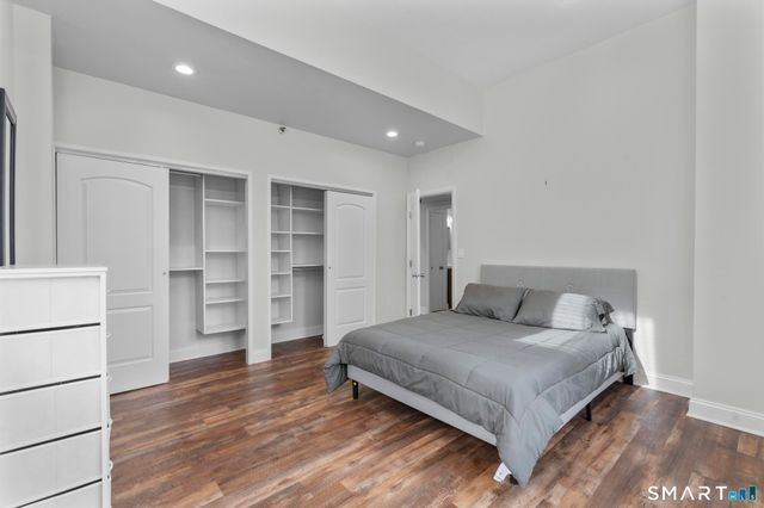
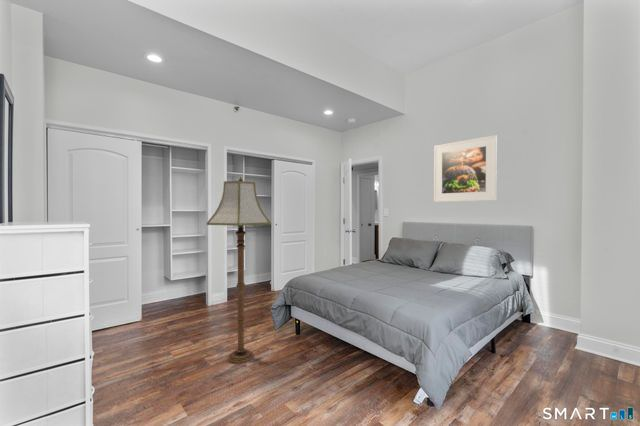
+ floor lamp (240, 267)
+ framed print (462, 171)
